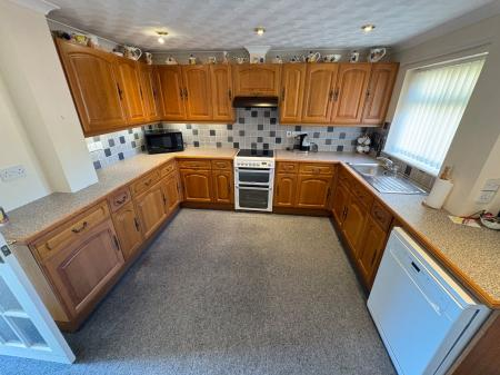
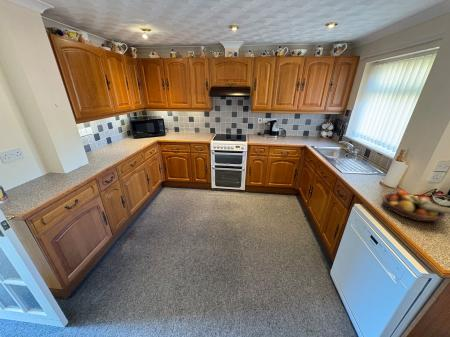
+ fruit bowl (413, 202)
